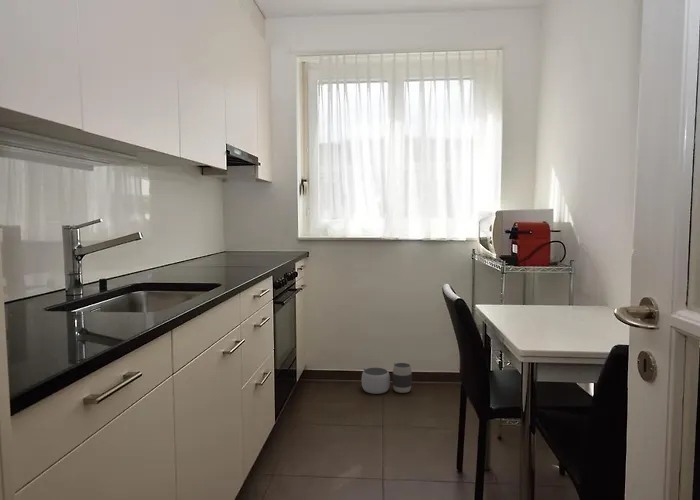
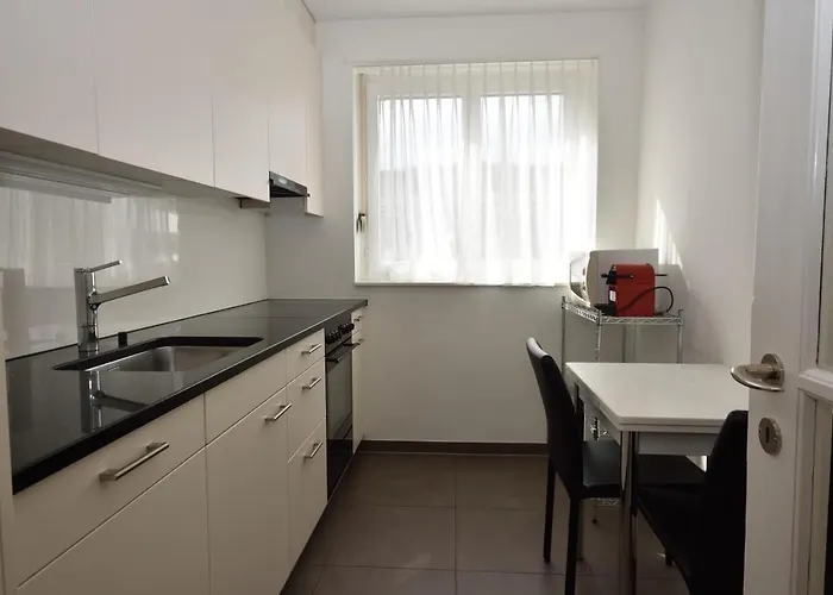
- waste basket (386, 376)
